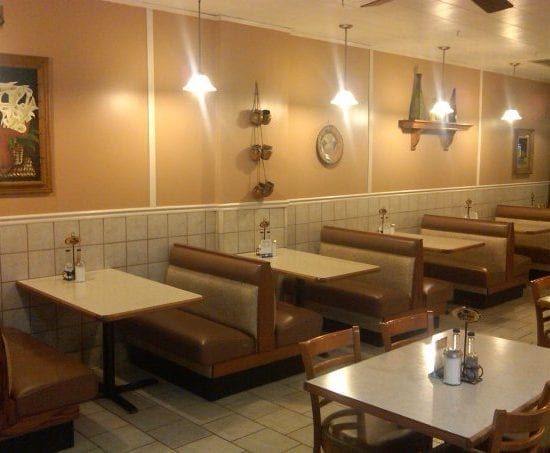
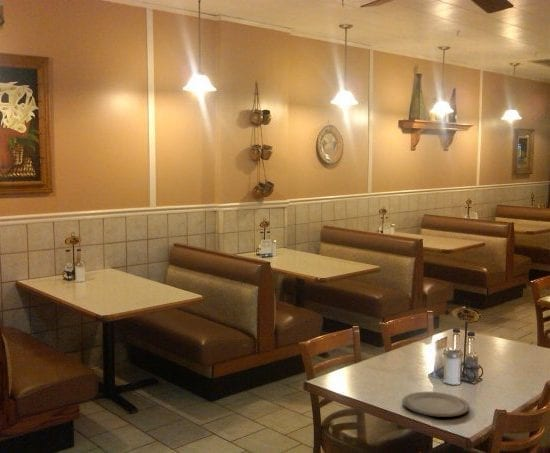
+ plate (435, 404)
